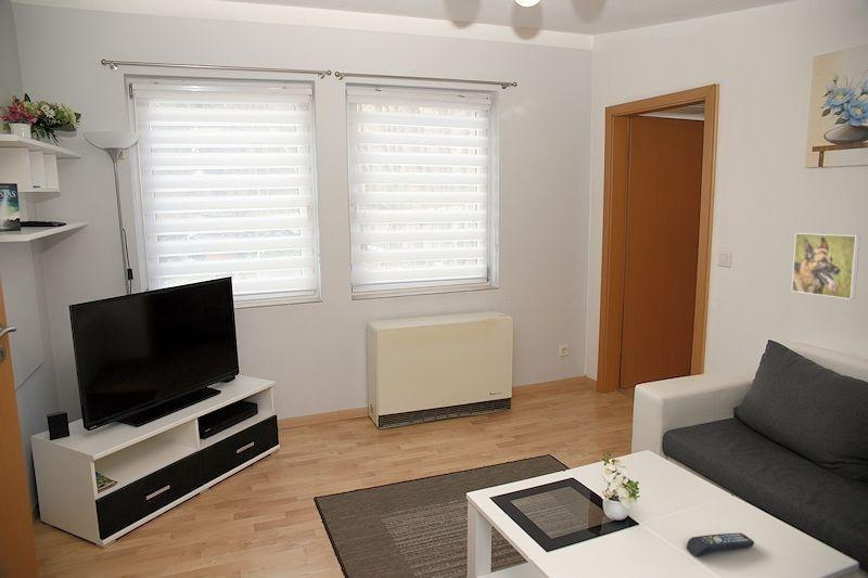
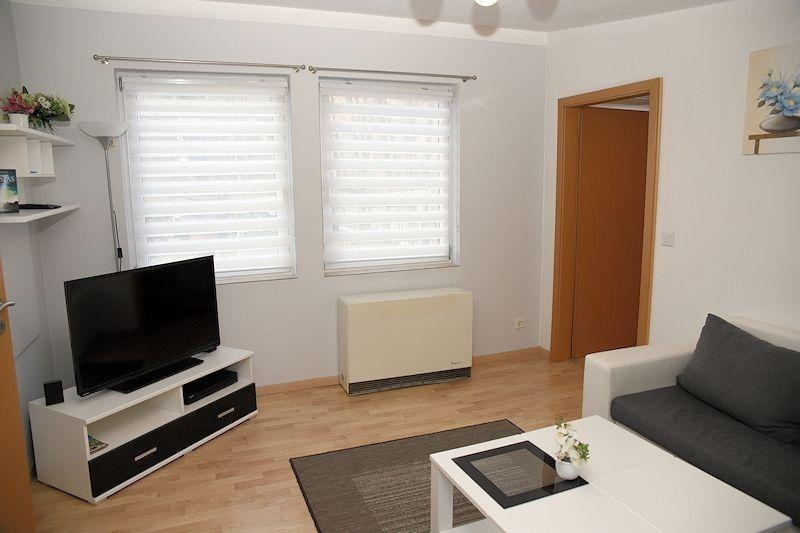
- remote control (719, 542)
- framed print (824, 265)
